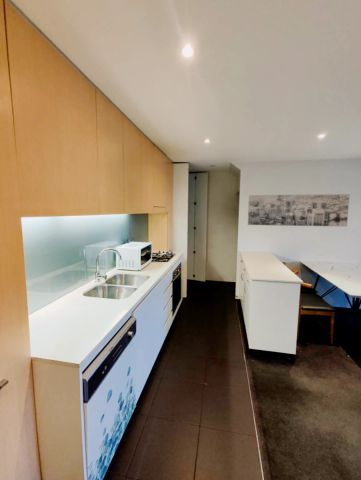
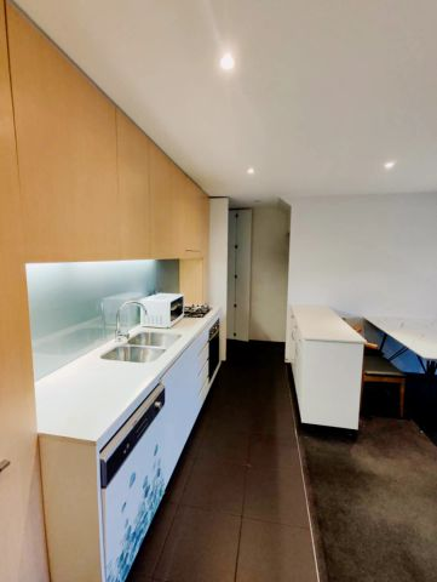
- wall art (296, 210)
